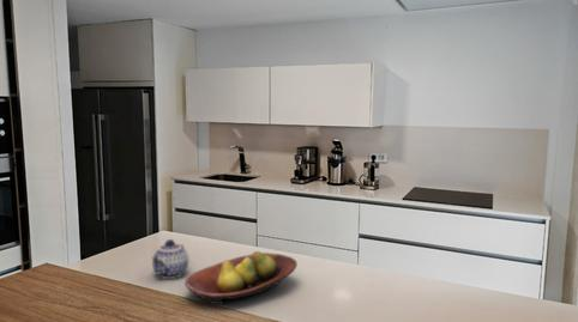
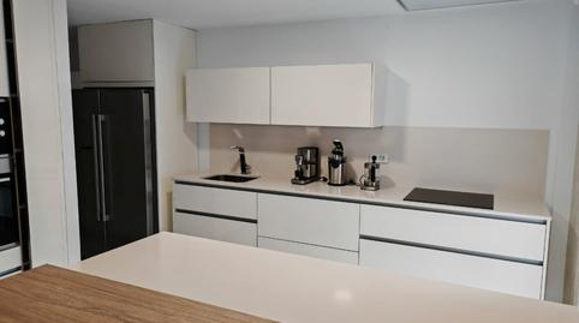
- fruit bowl (243, 273)
- teapot (169, 257)
